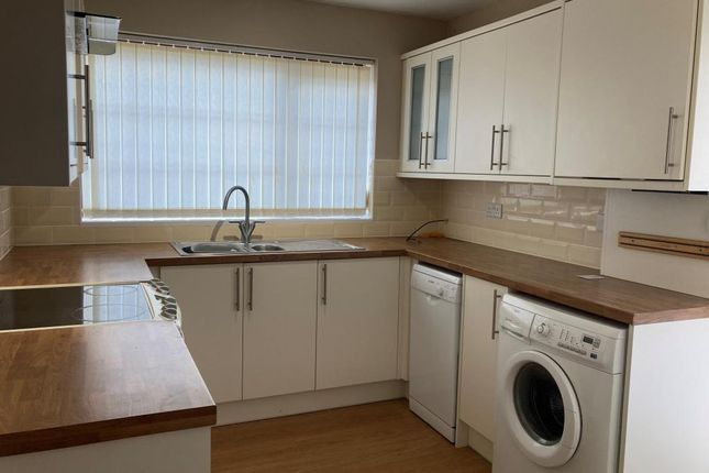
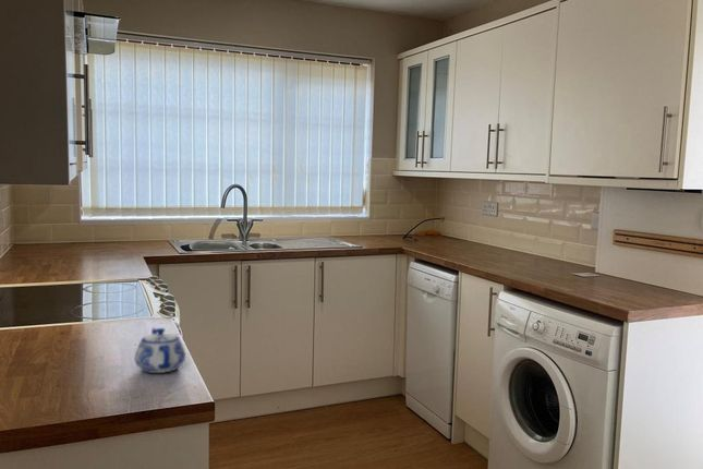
+ teapot (159, 347)
